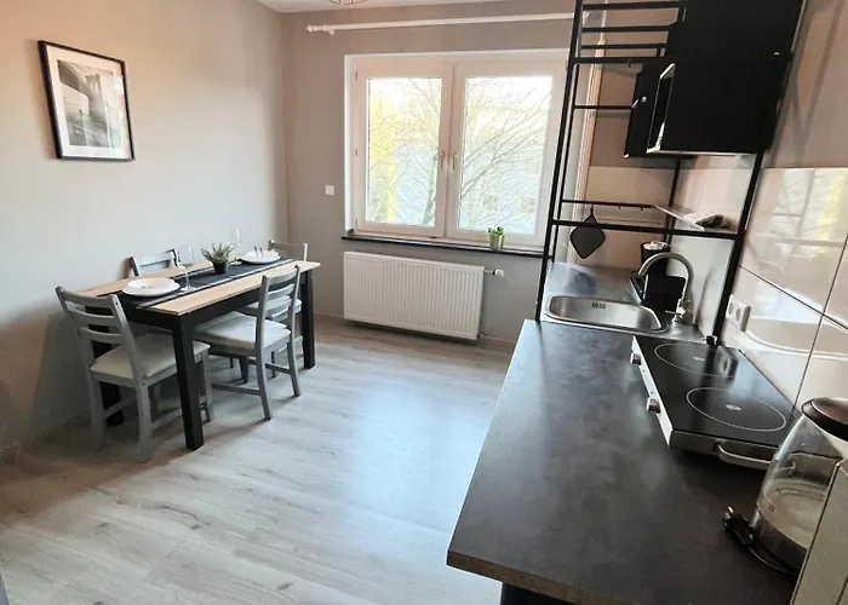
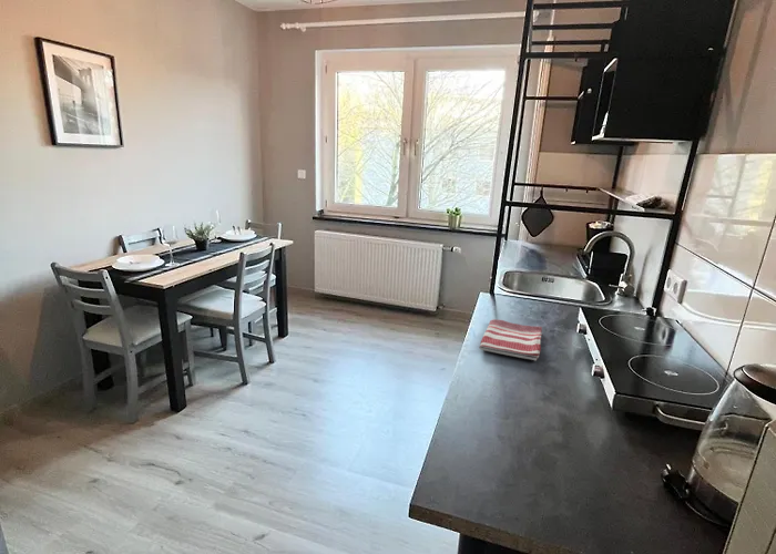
+ dish towel (512, 337)
